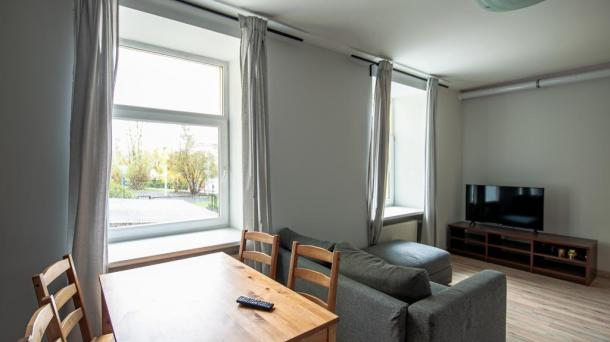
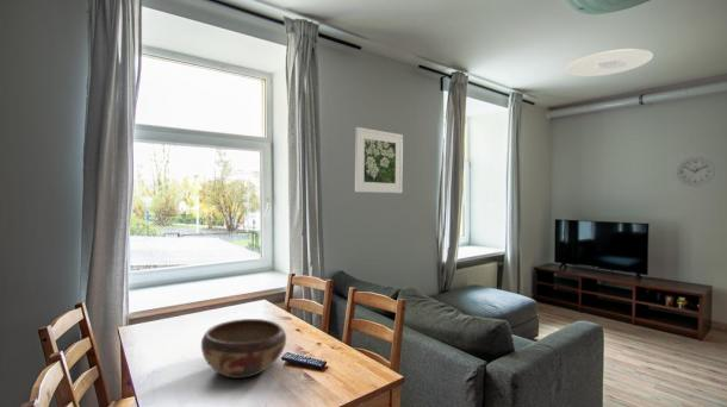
+ decorative bowl (244, 347)
+ ceiling light (607, 60)
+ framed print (379, 162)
+ wall clock (695, 171)
